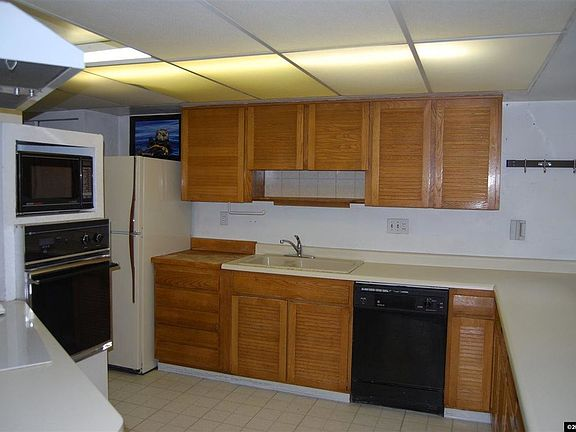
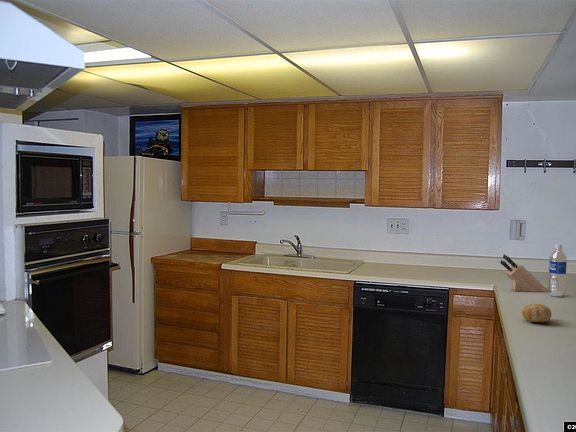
+ water bottle (557, 270)
+ fruit (536, 312)
+ knife block (523, 272)
